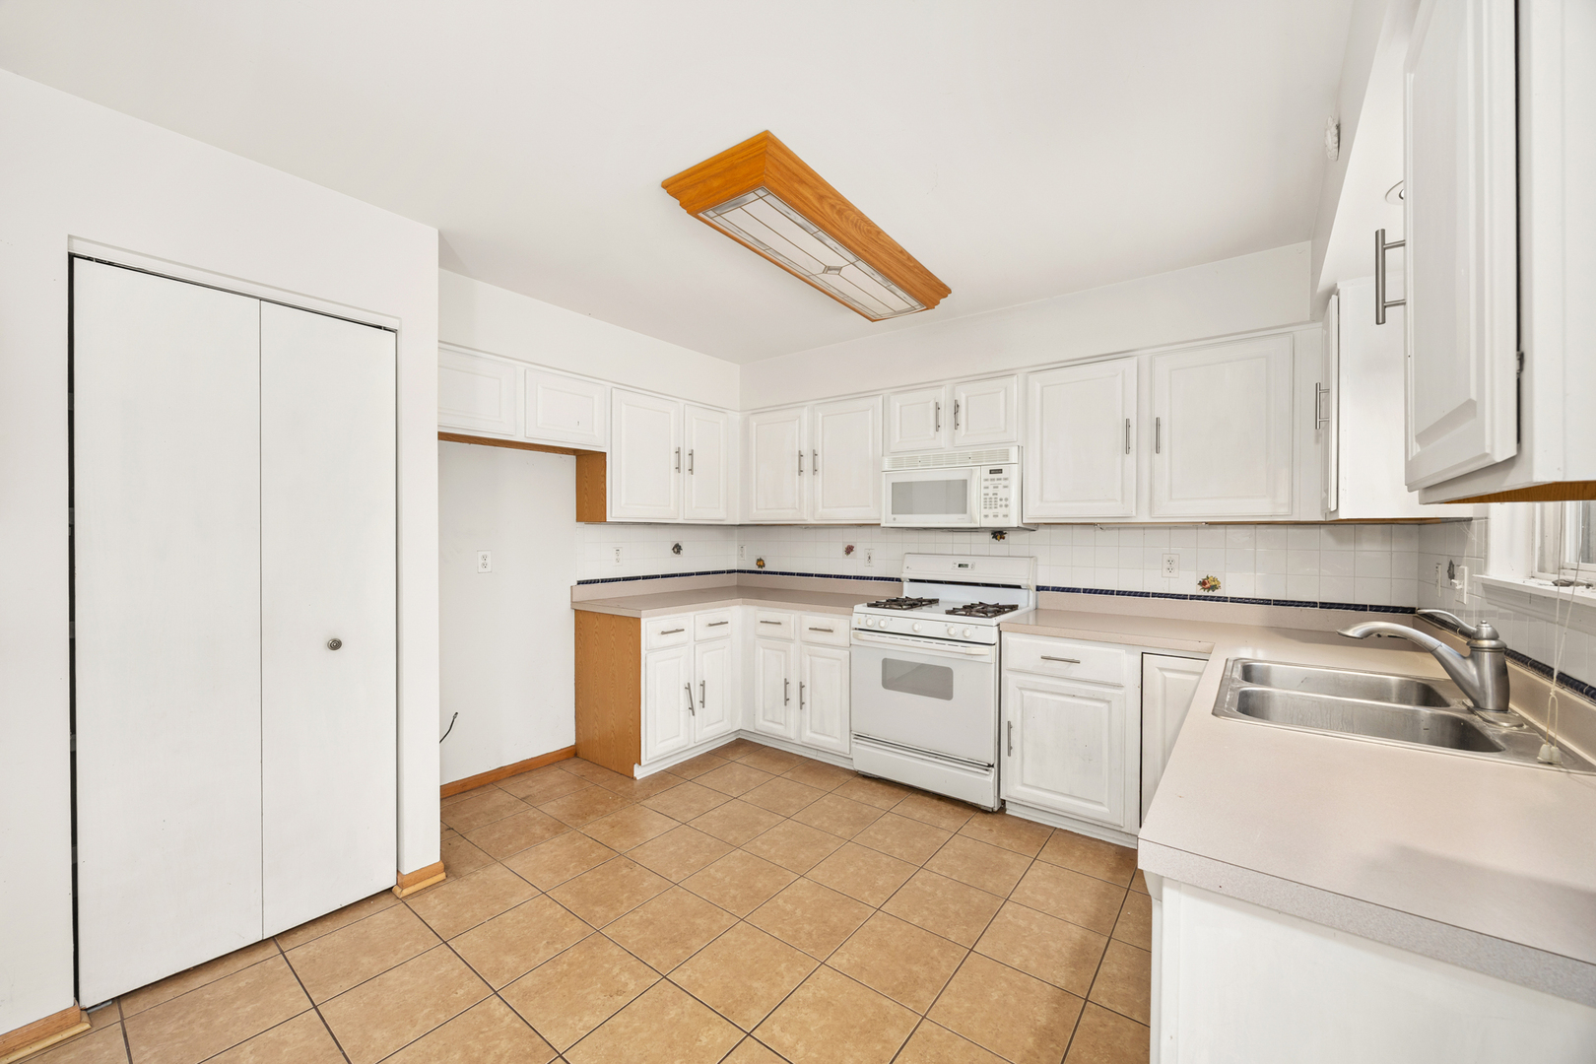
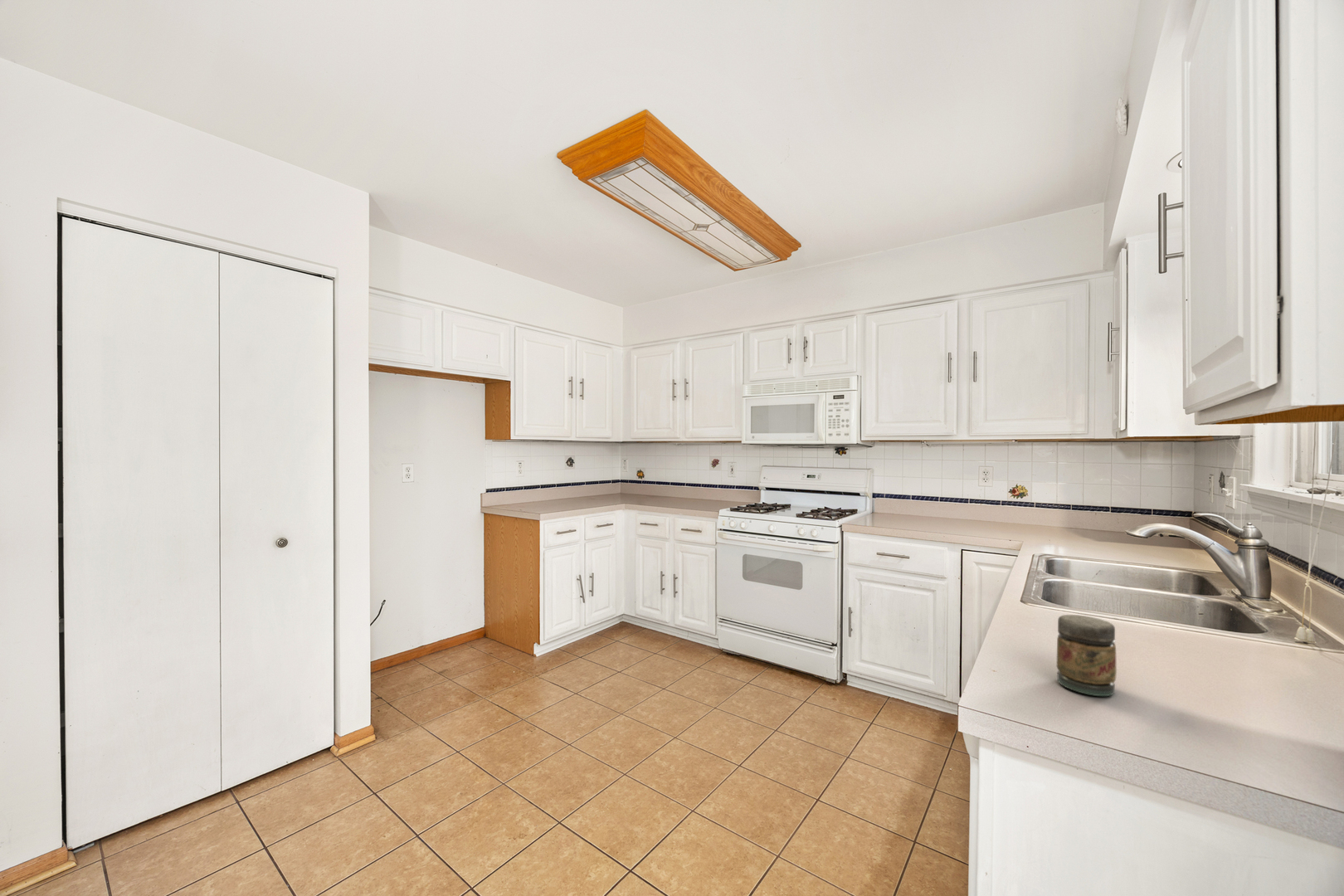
+ jar (1085, 654)
